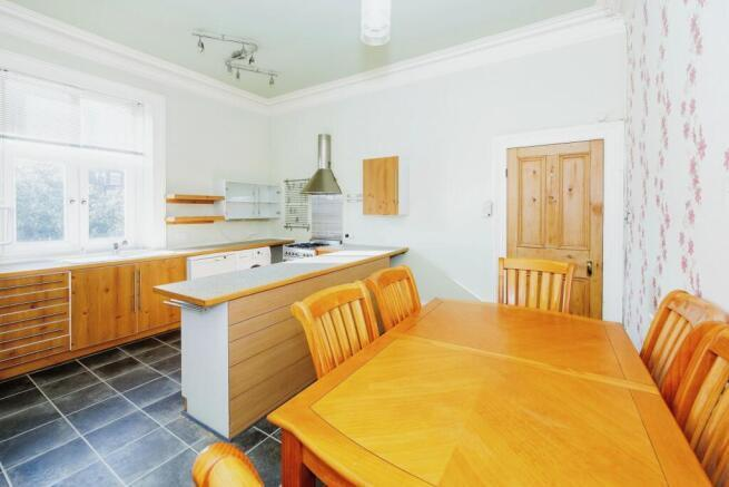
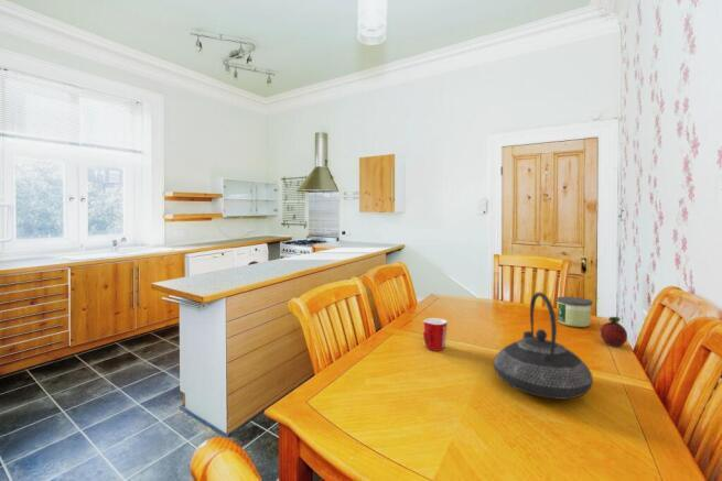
+ teapot (539, 338)
+ candle (573, 311)
+ fruit (613, 331)
+ mug (432, 336)
